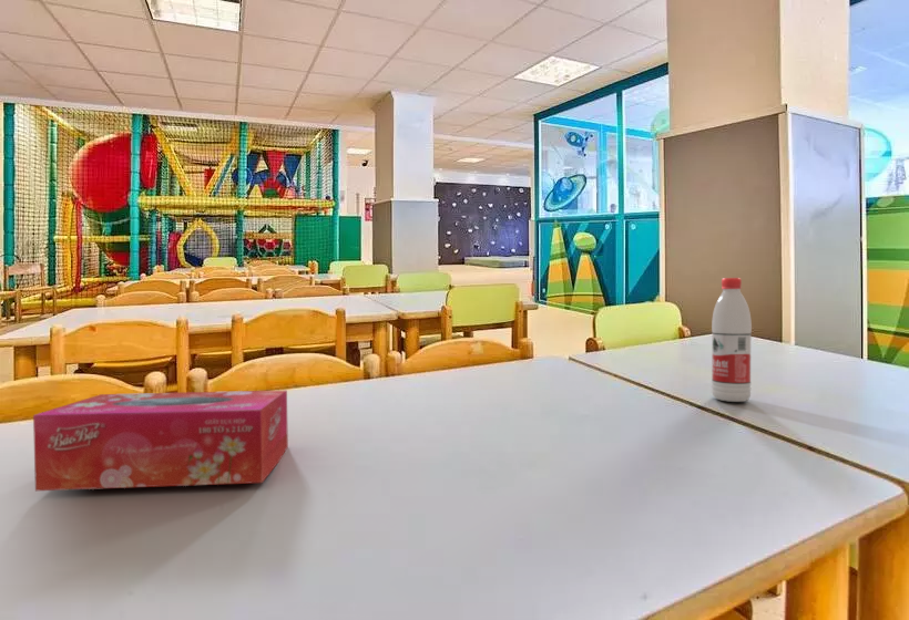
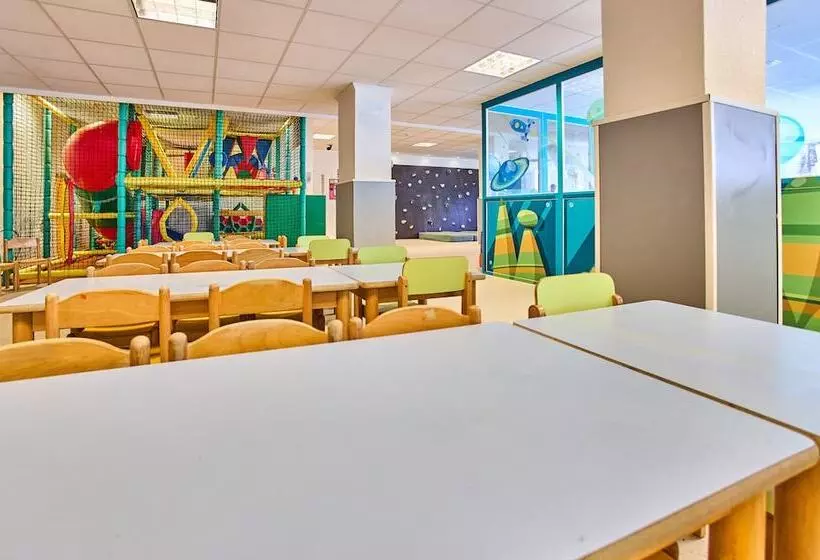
- tissue box (174, 434)
- water bottle (731, 338)
